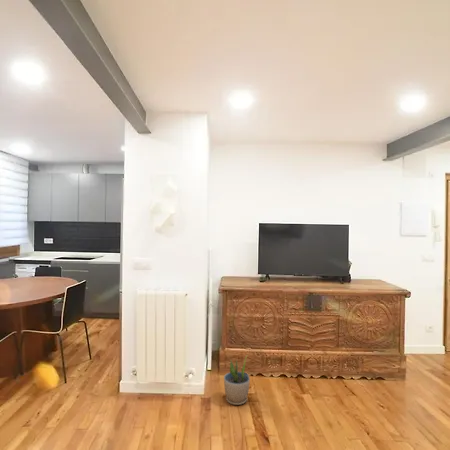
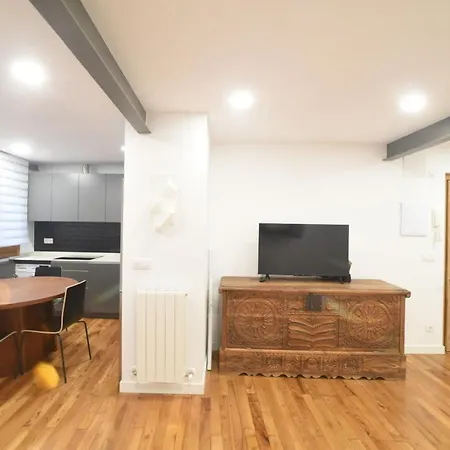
- potted plant (236, 376)
